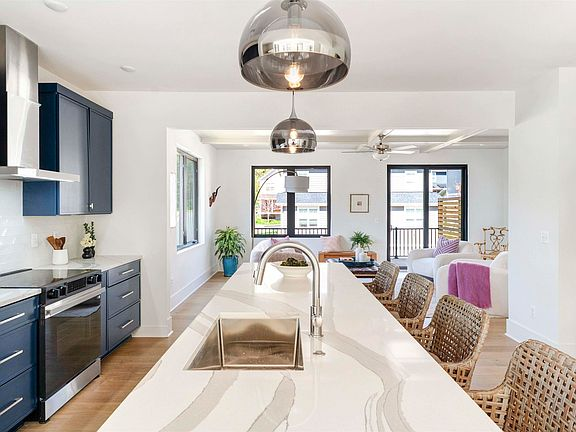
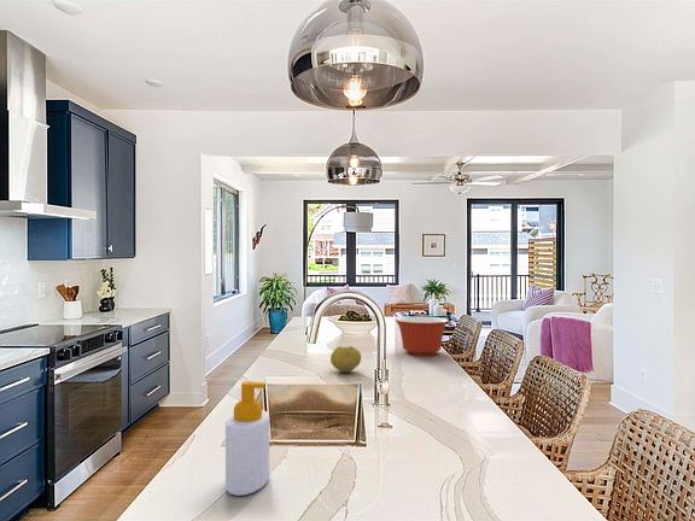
+ soap bottle (247, 432)
+ fruit (345, 358)
+ mixing bowl (421, 335)
